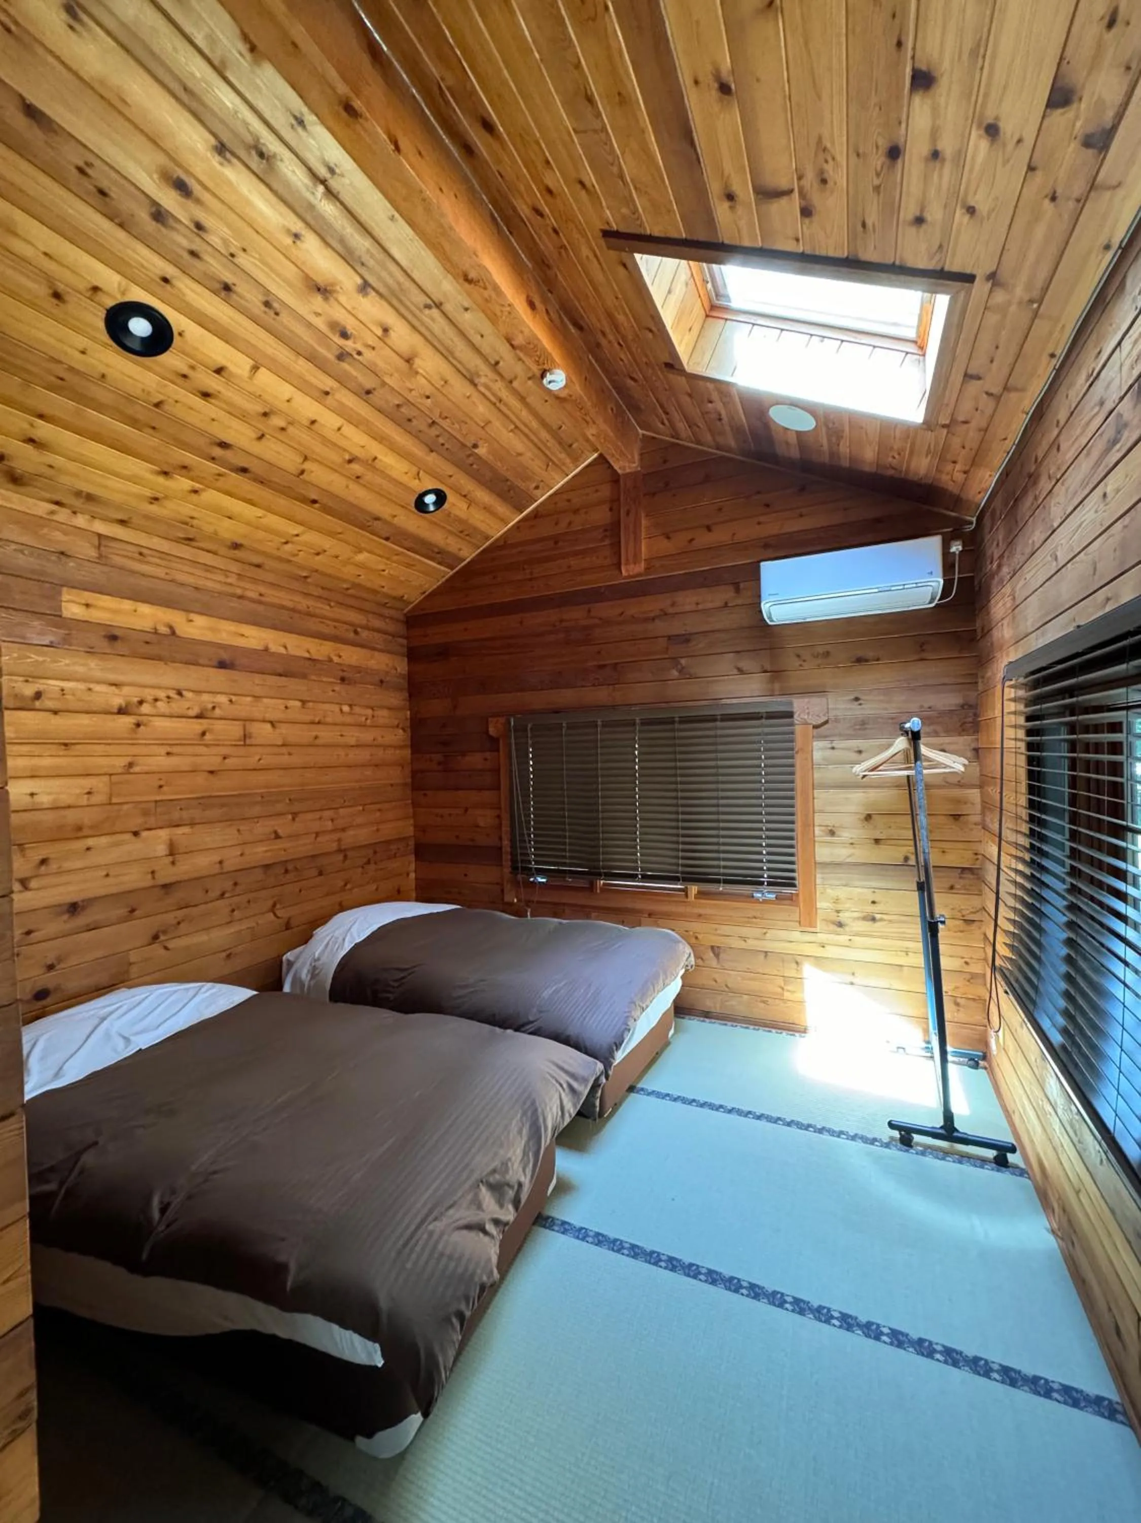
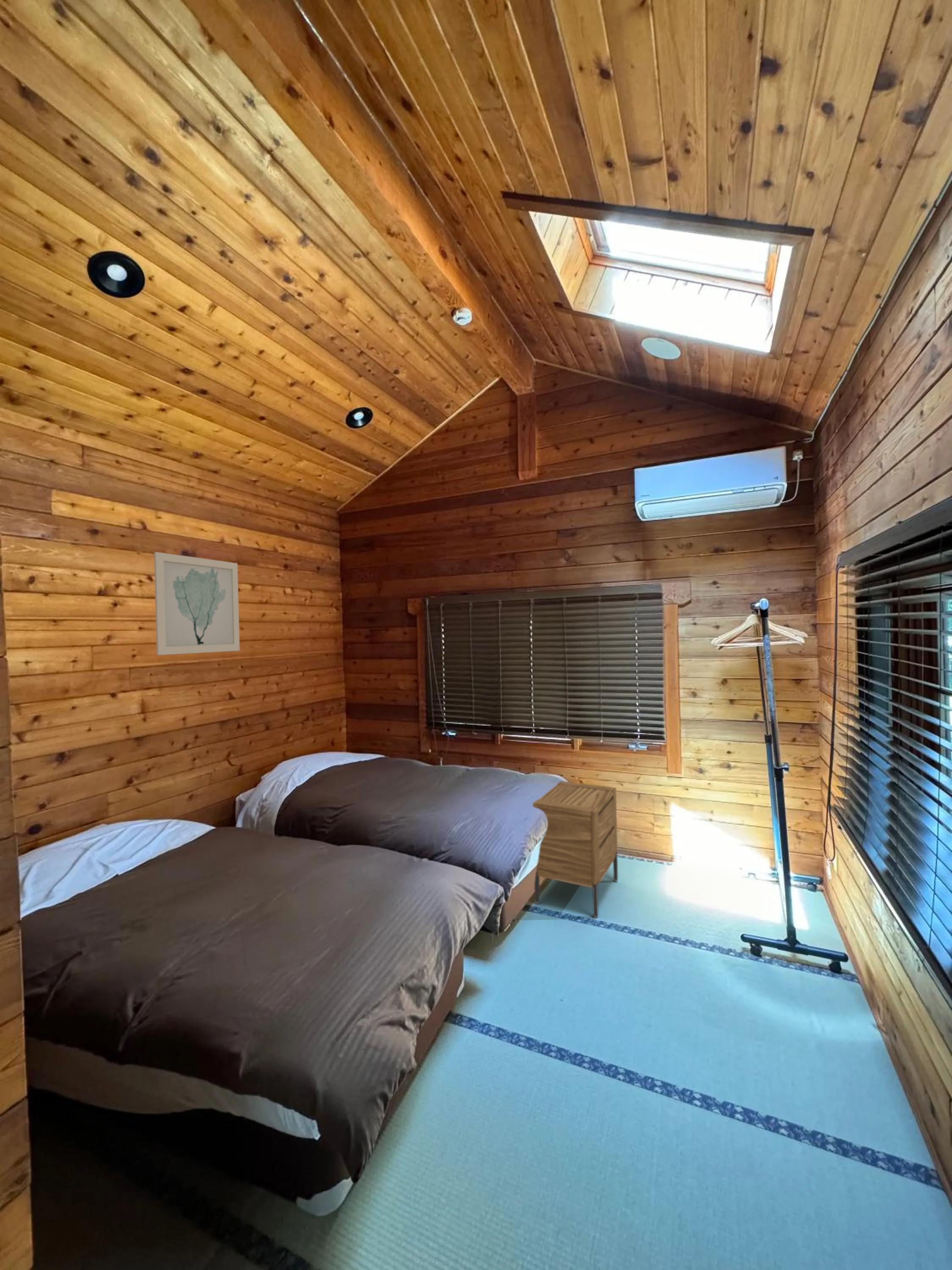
+ wall art (200, 605)
+ nightstand (577, 843)
